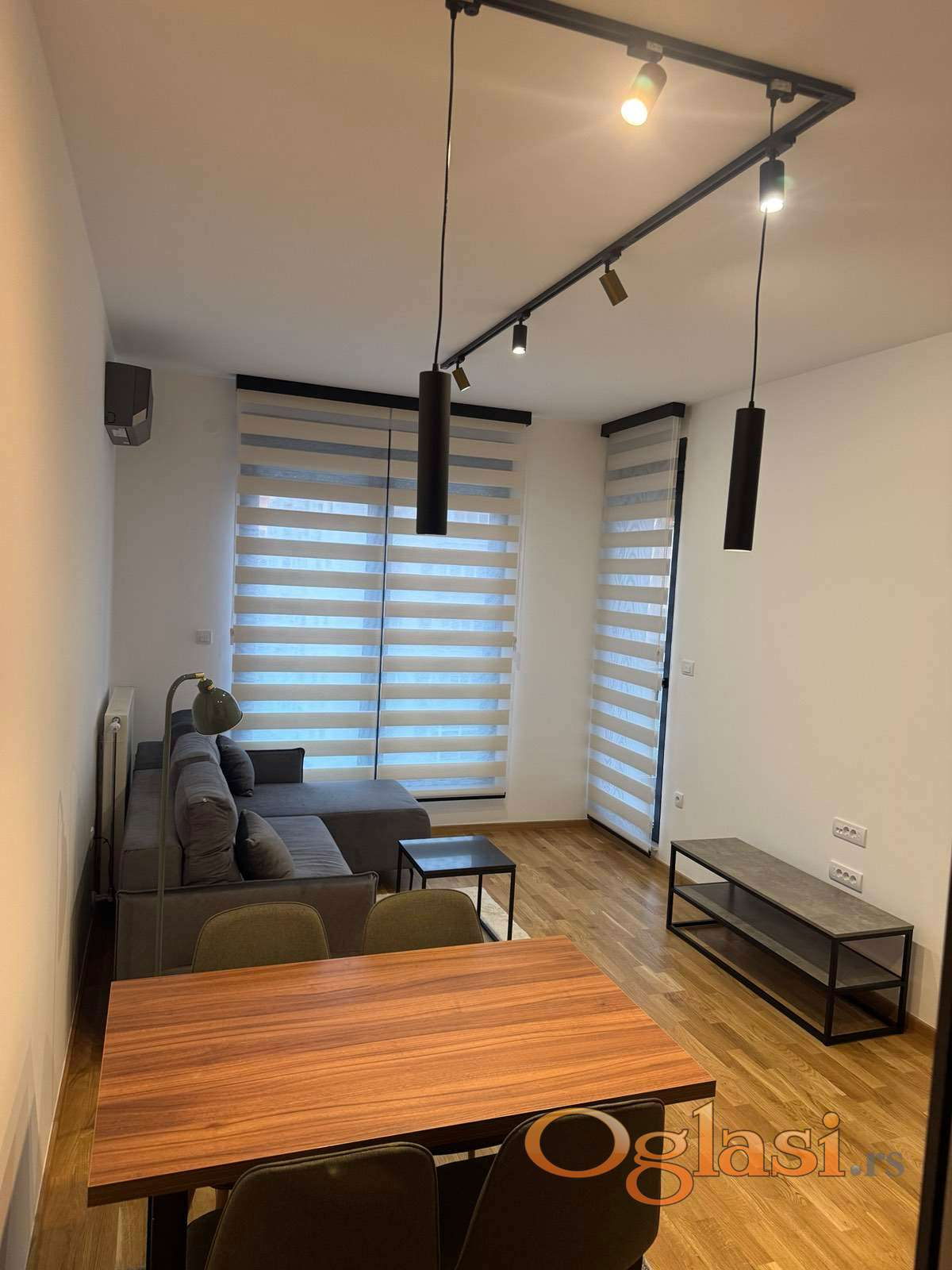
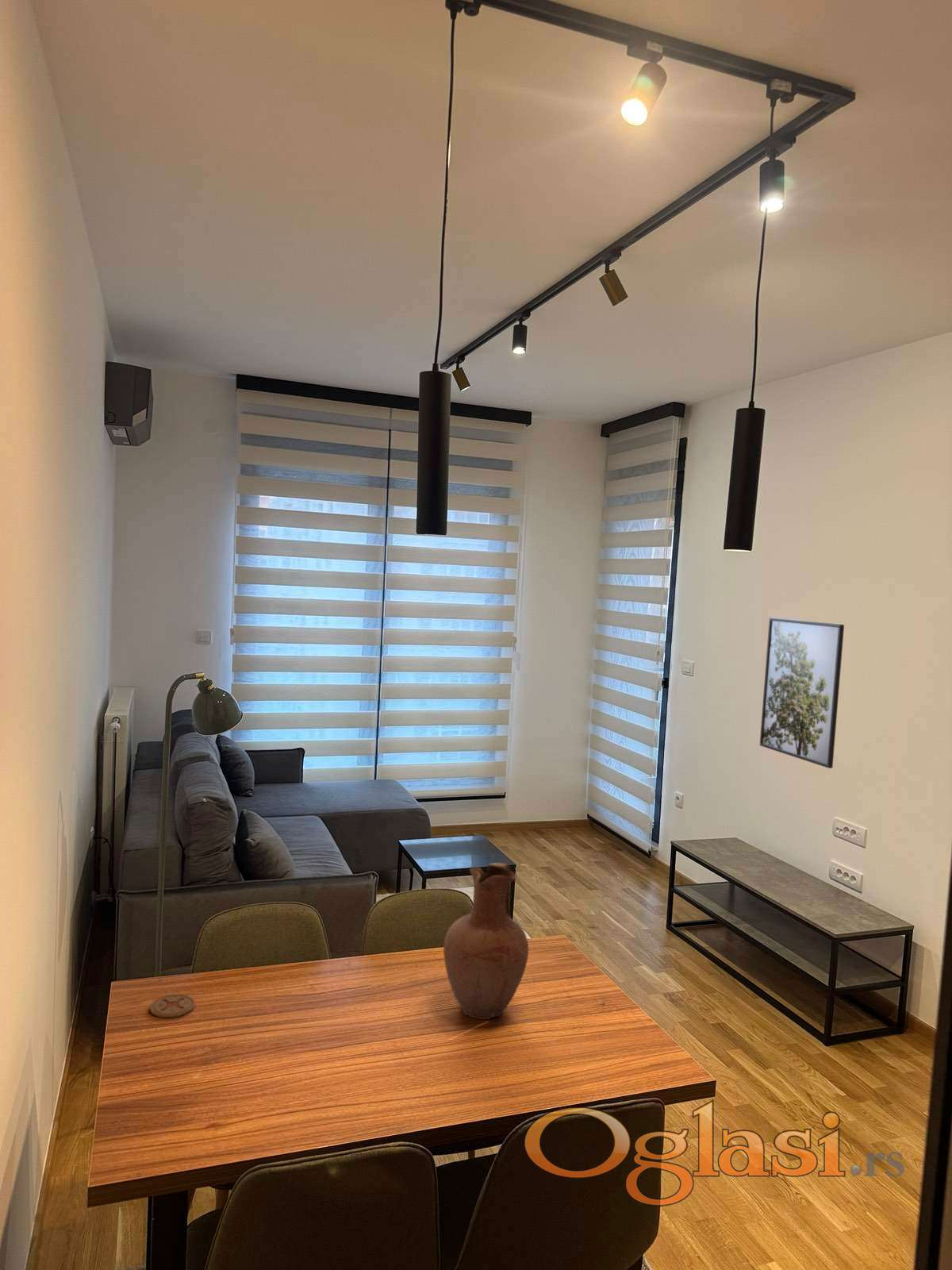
+ vase (486, 939)
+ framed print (799, 689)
+ coaster (172, 1006)
